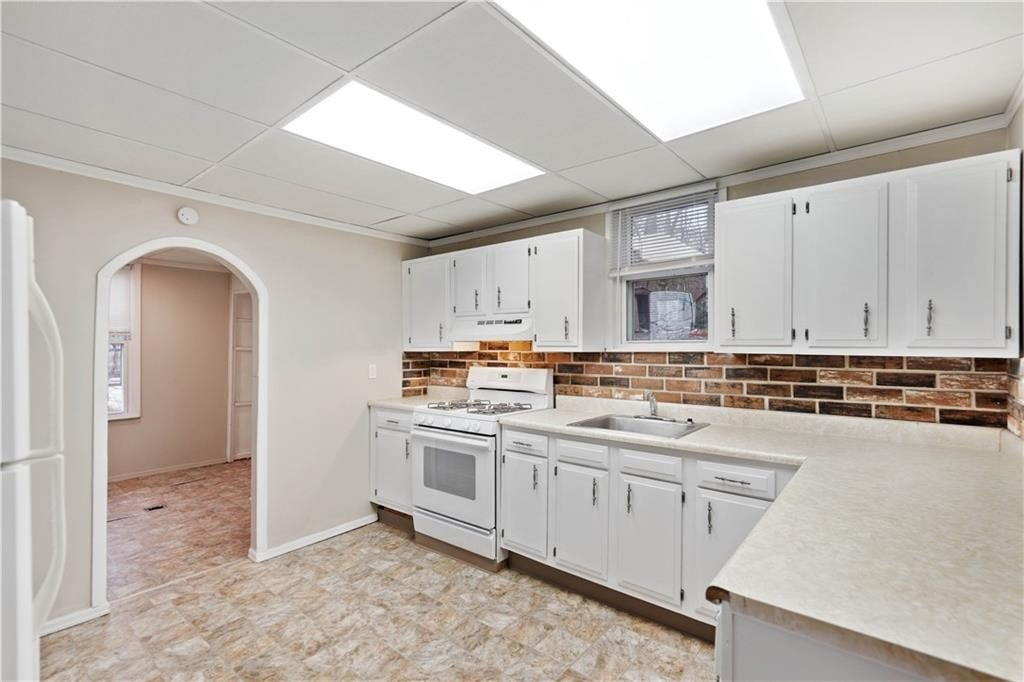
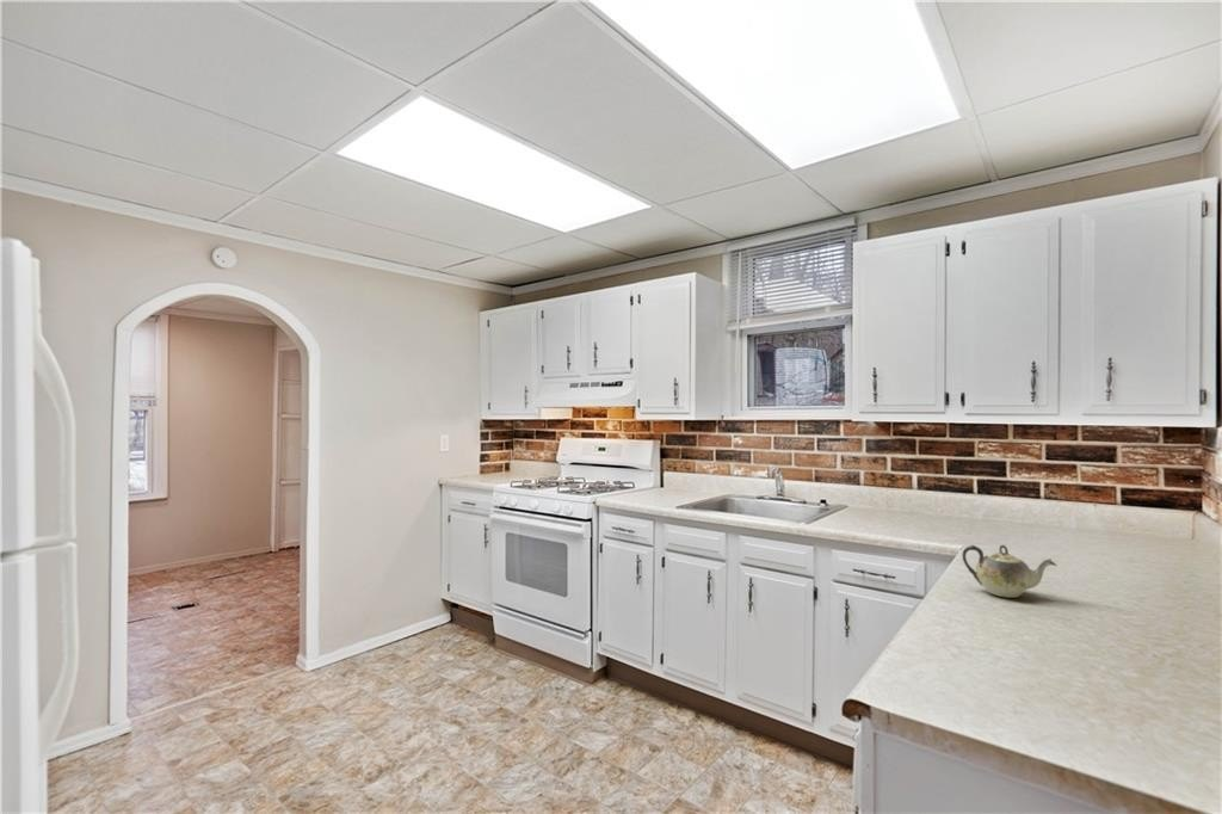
+ teapot (1007, 569)
